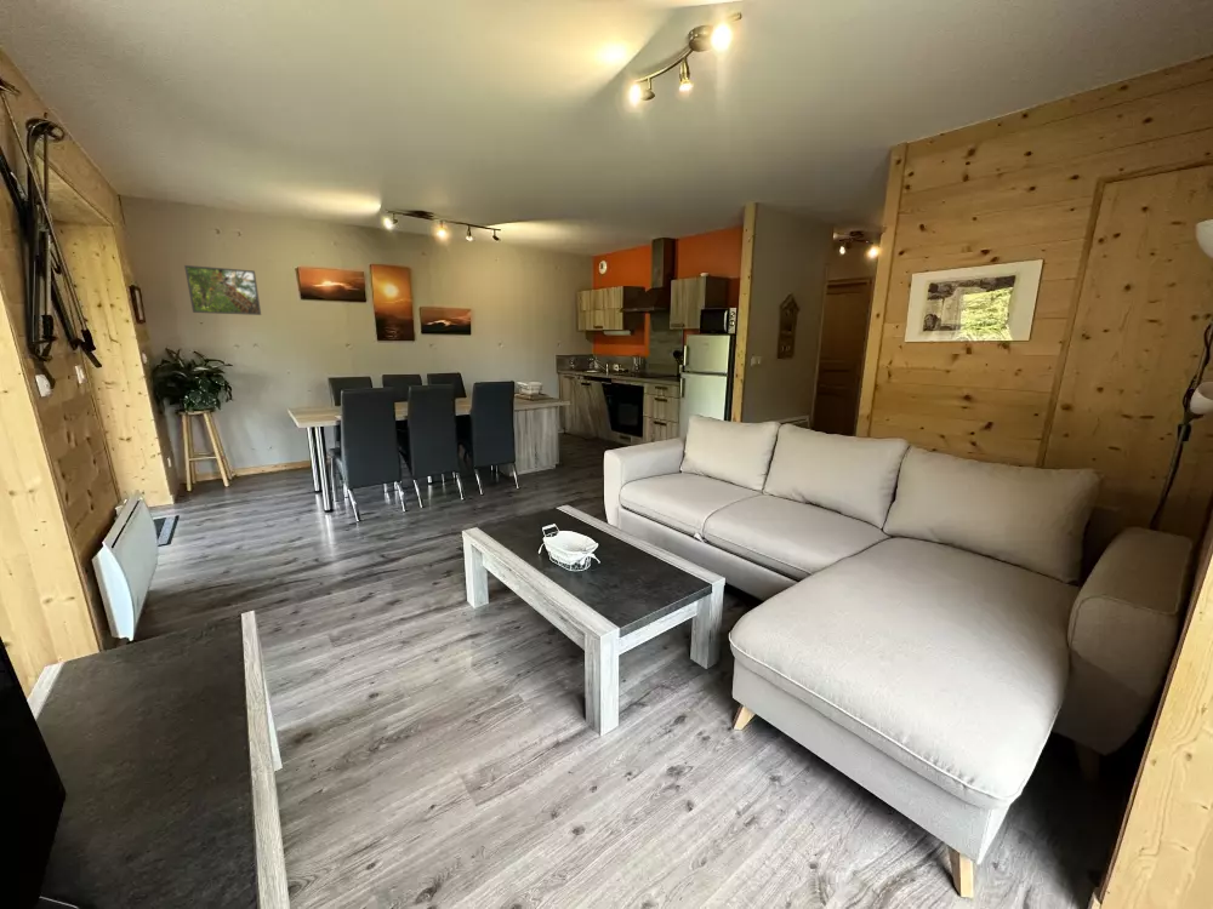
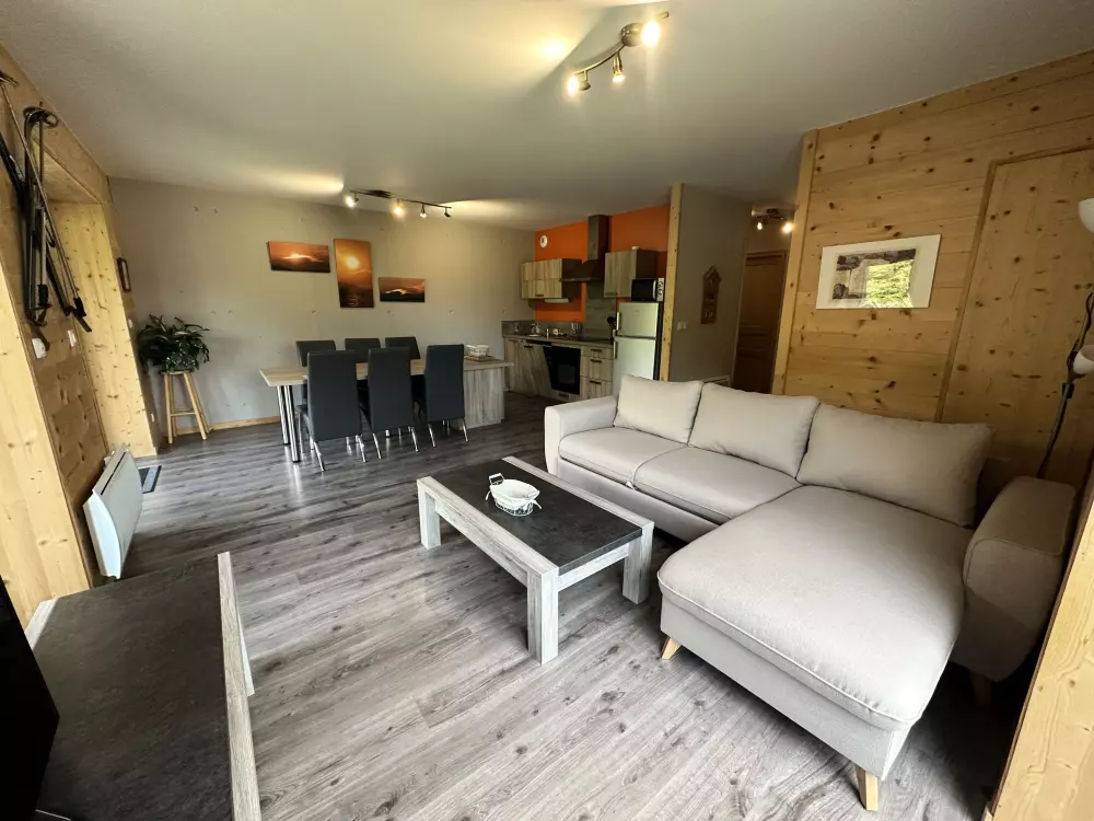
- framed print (224, 291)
